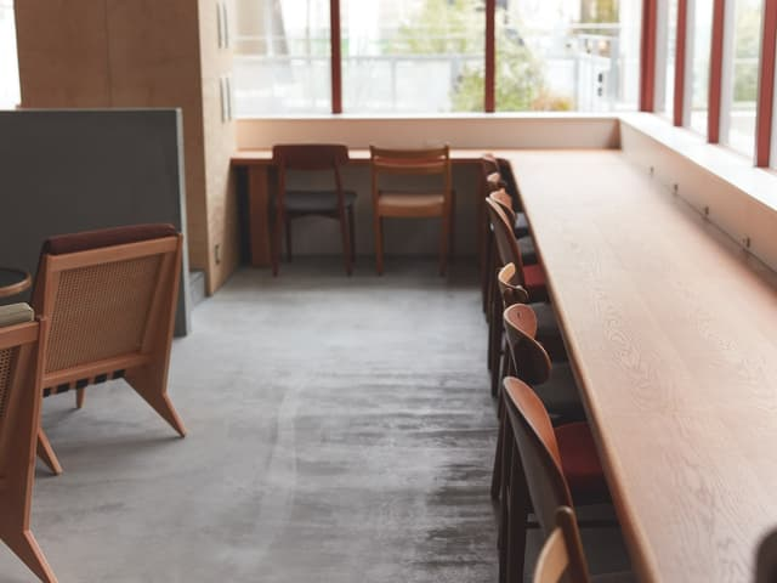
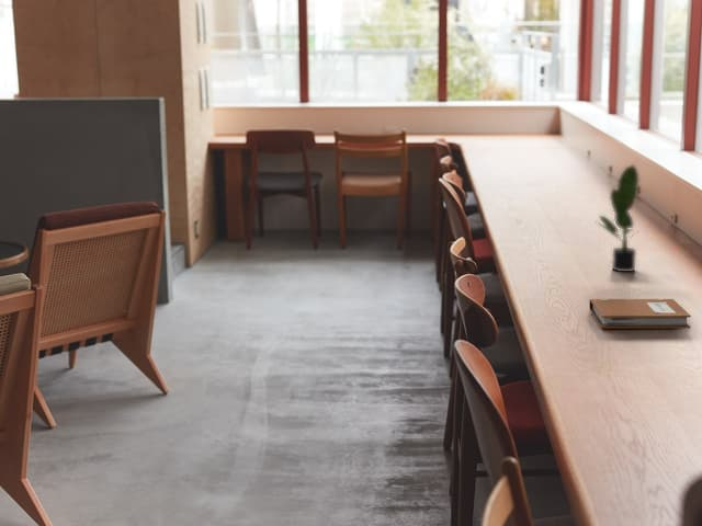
+ potted plant (623, 217)
+ notebook (639, 312)
